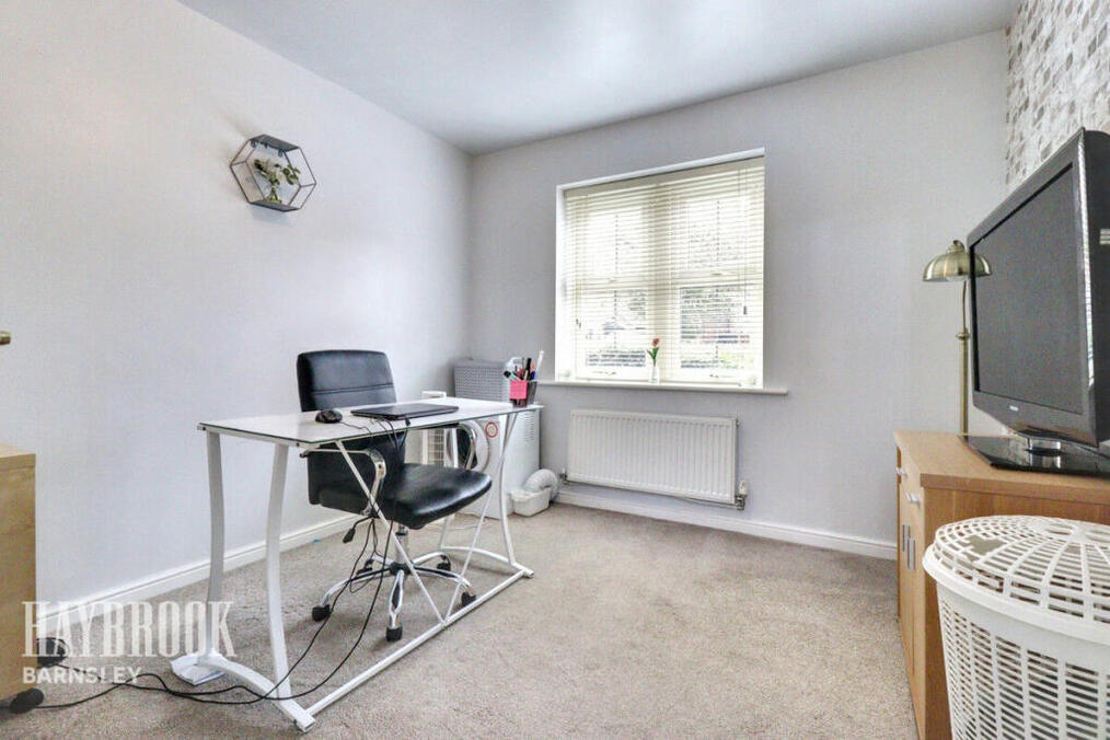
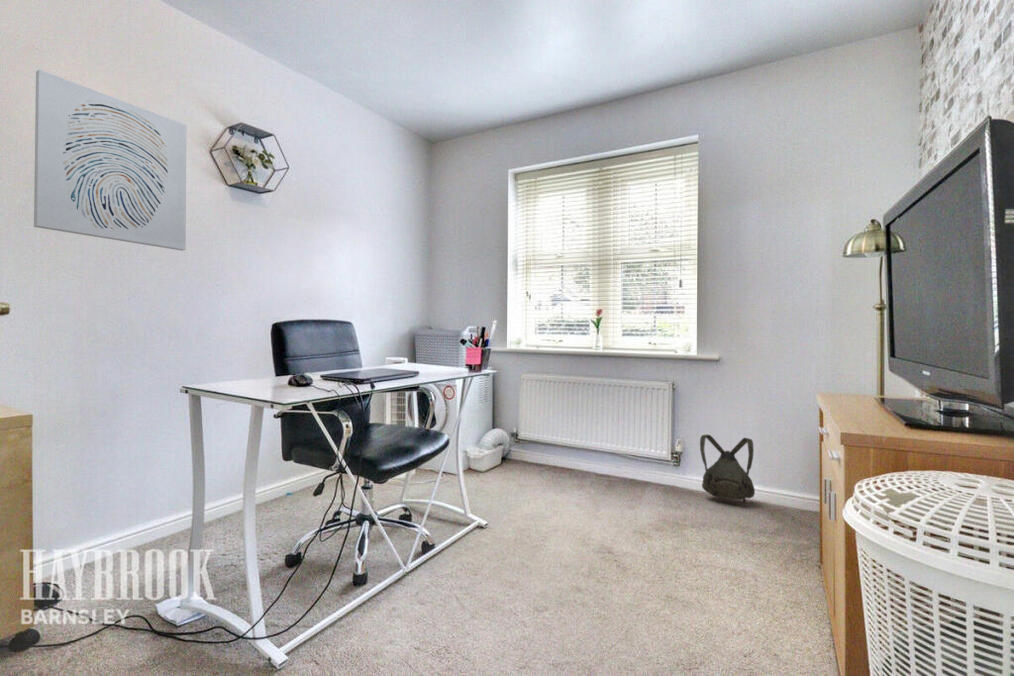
+ wall art (118, 170)
+ backpack (727, 468)
